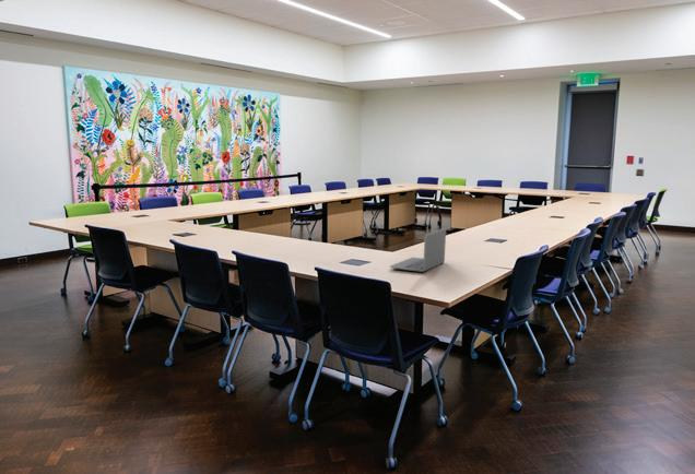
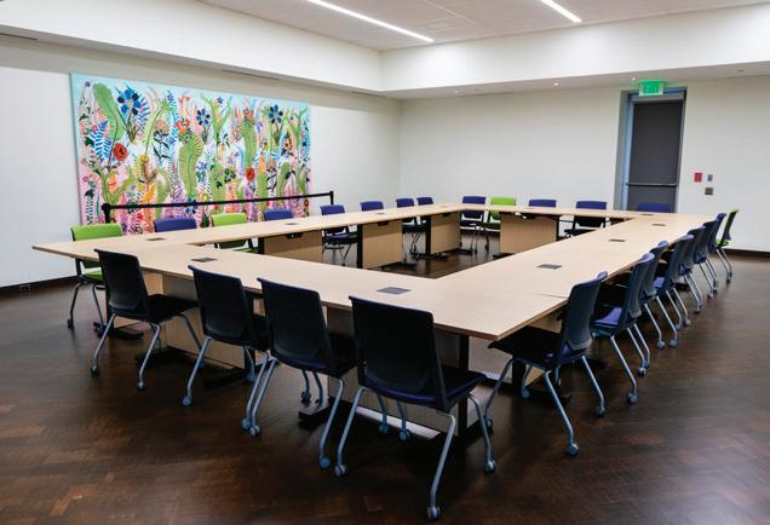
- laptop (424, 248)
